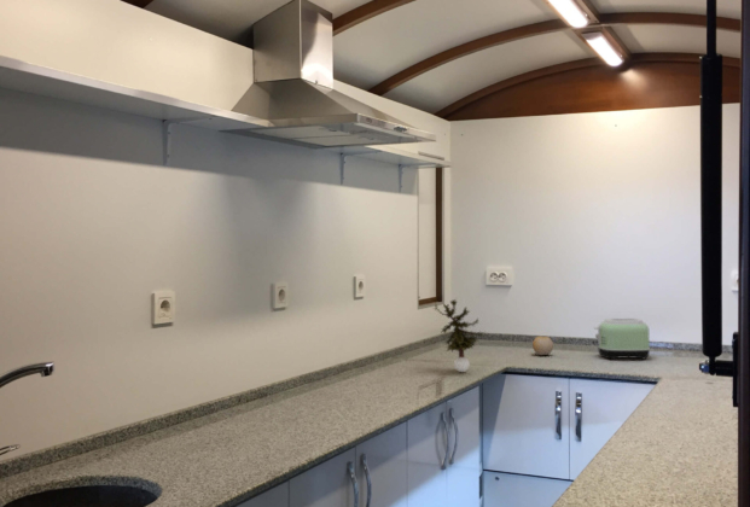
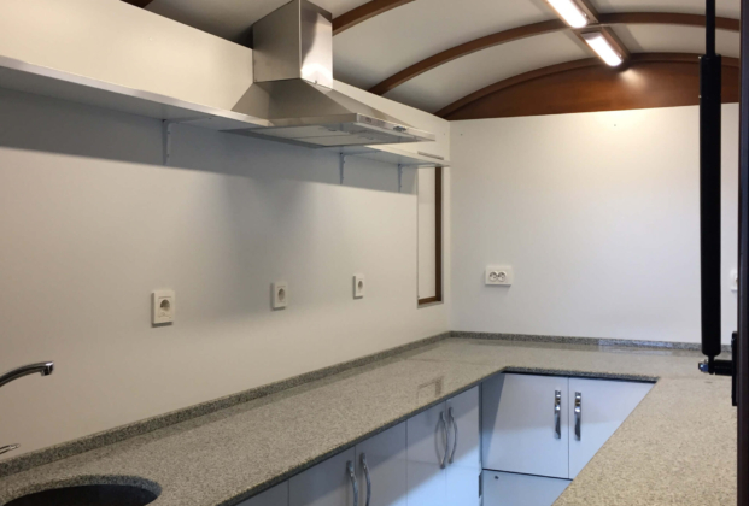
- fruit (542, 345)
- potted plant (455, 333)
- toaster (621, 338)
